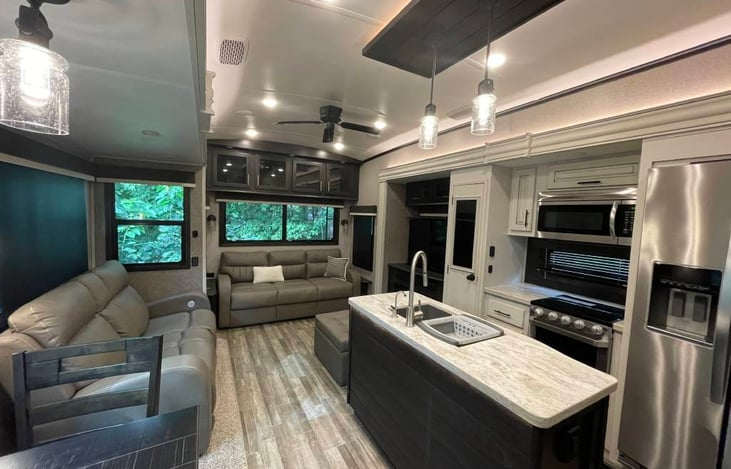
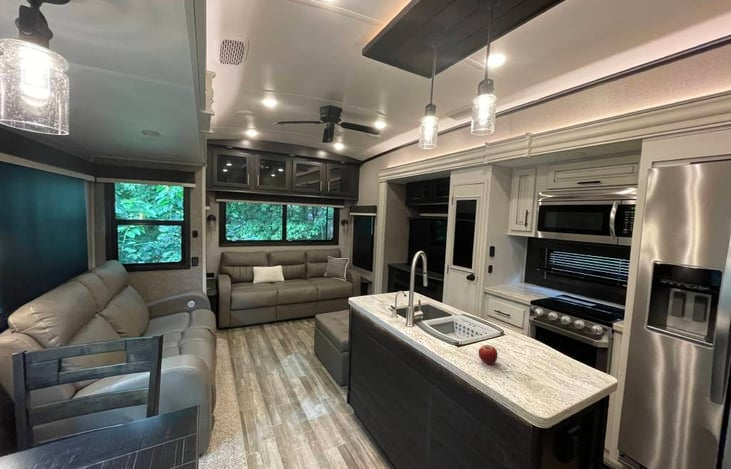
+ fruit (488, 354)
